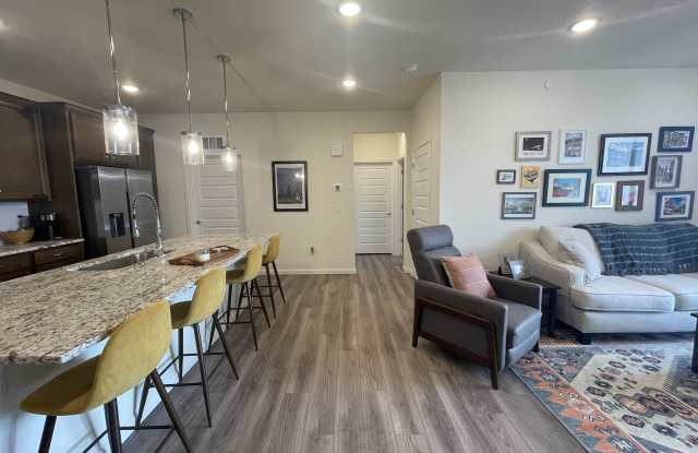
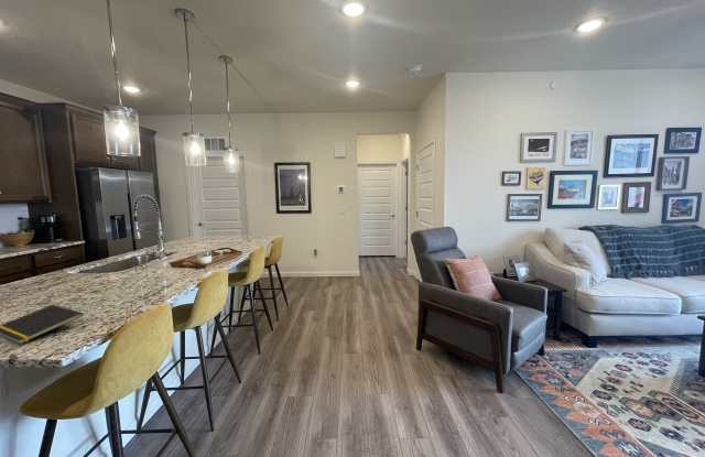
+ notepad (37, 322)
